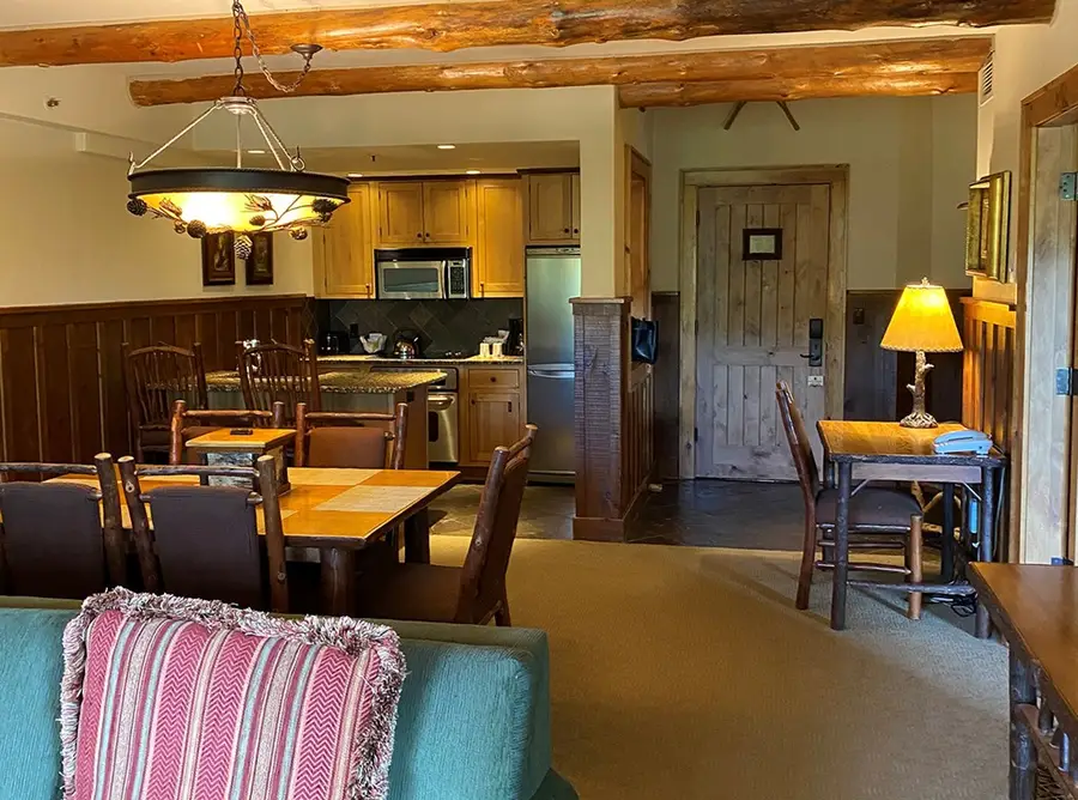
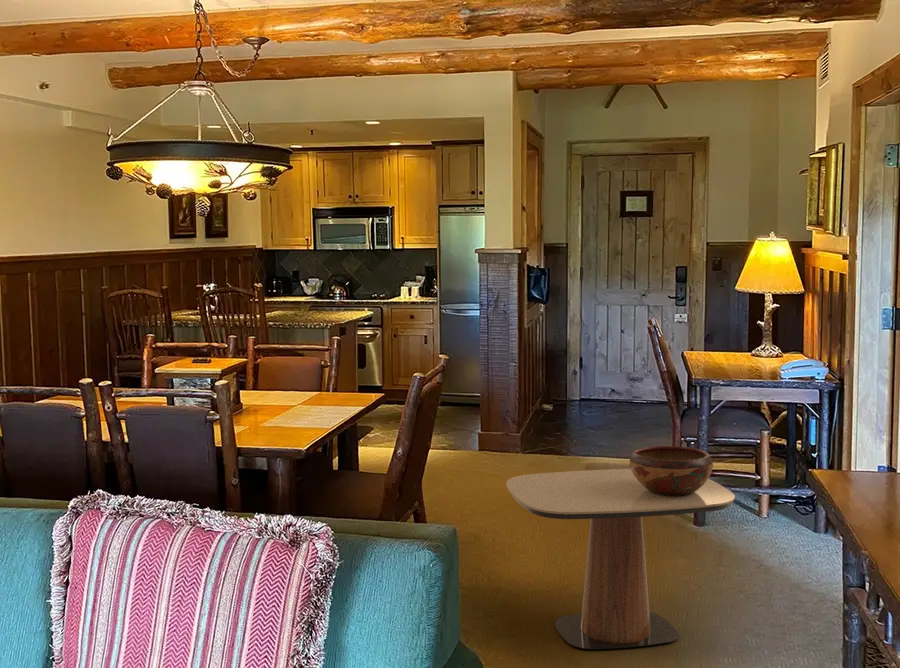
+ decorative bowl (670, 470)
+ side table (616, 559)
